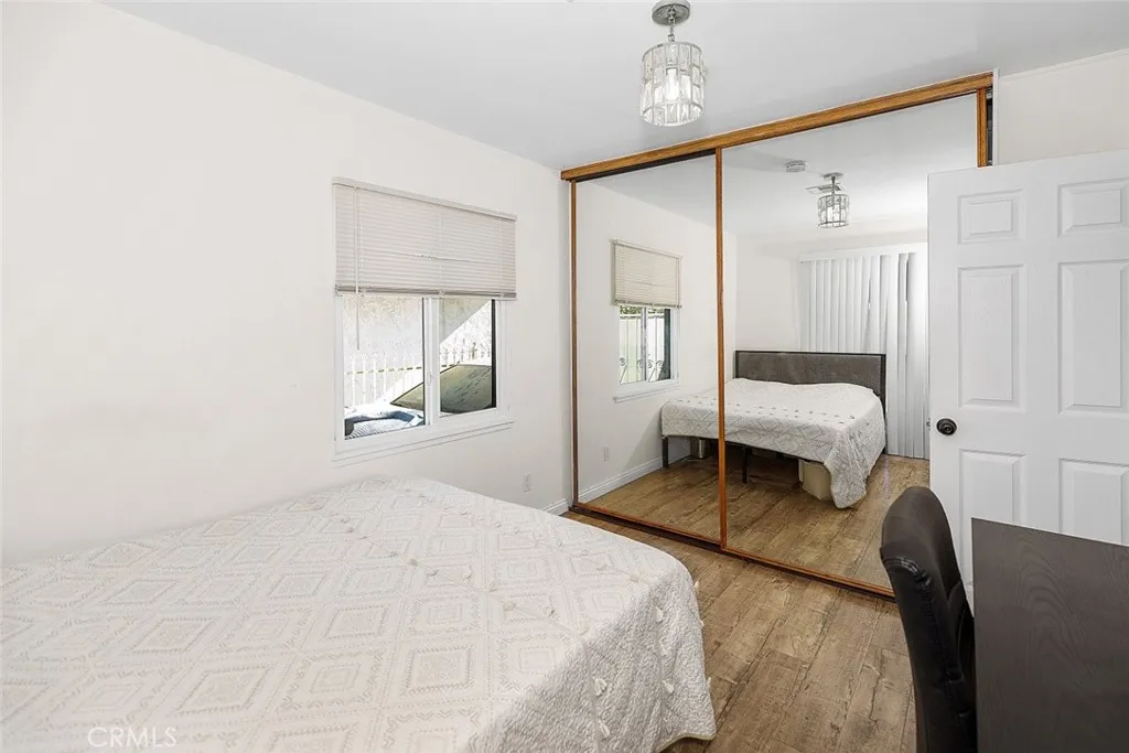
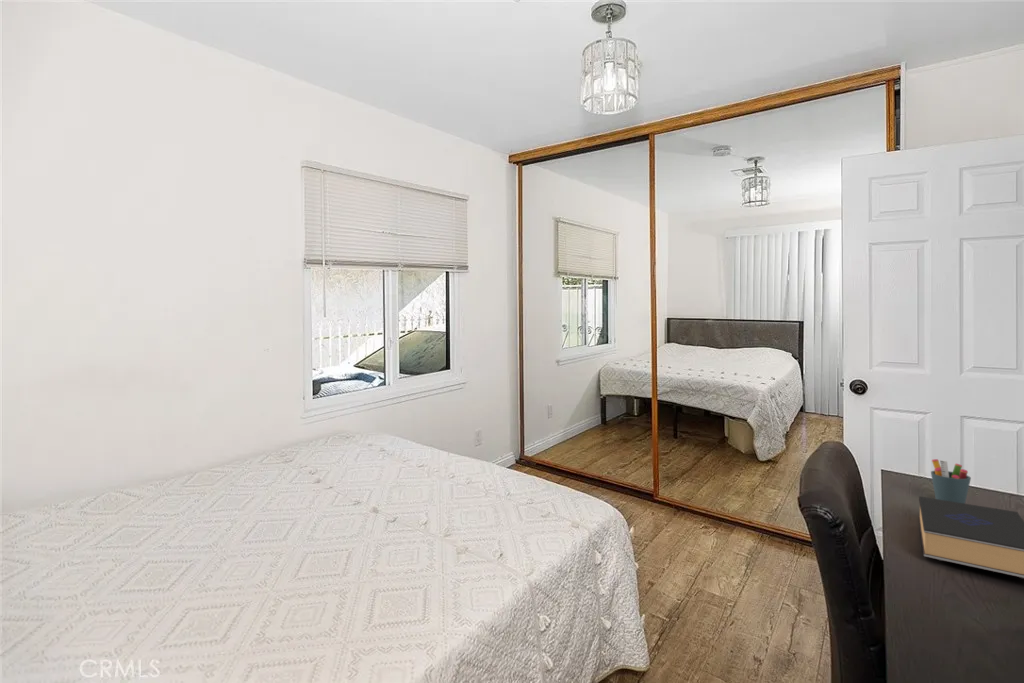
+ book (972, 535)
+ pen holder (949, 481)
